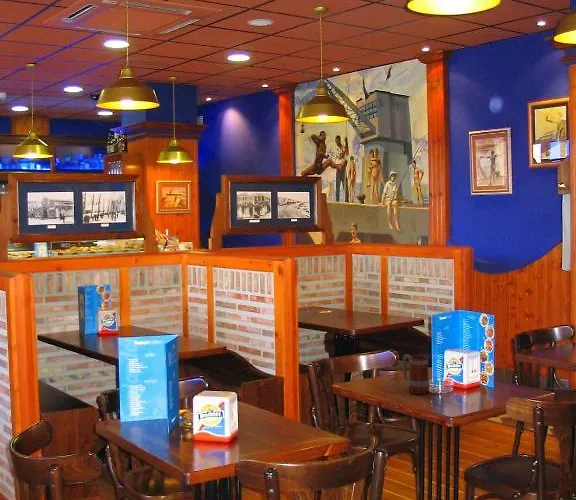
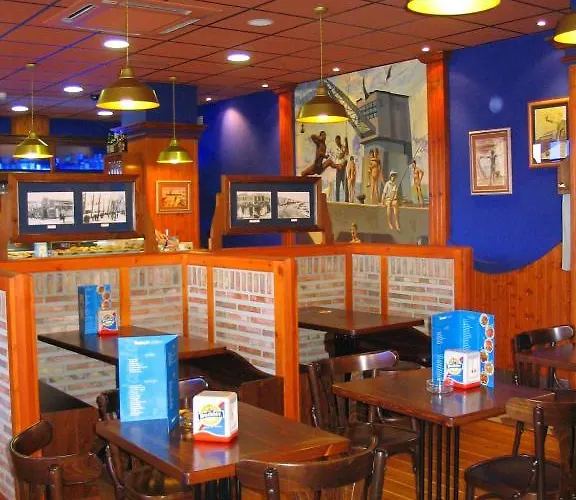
- beer mug (415, 373)
